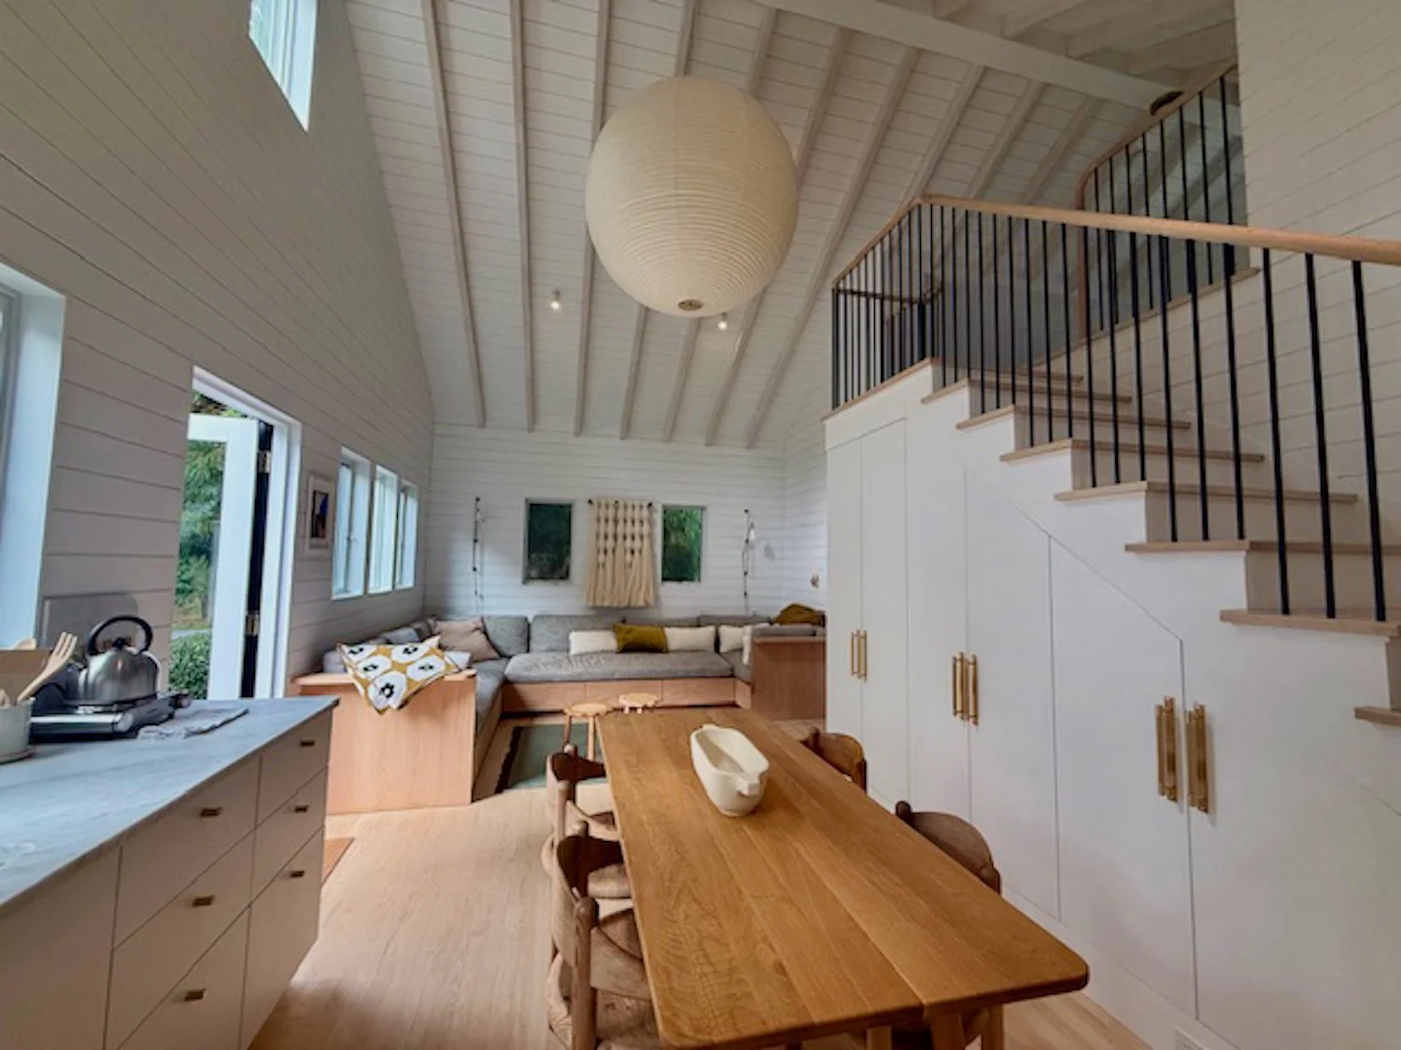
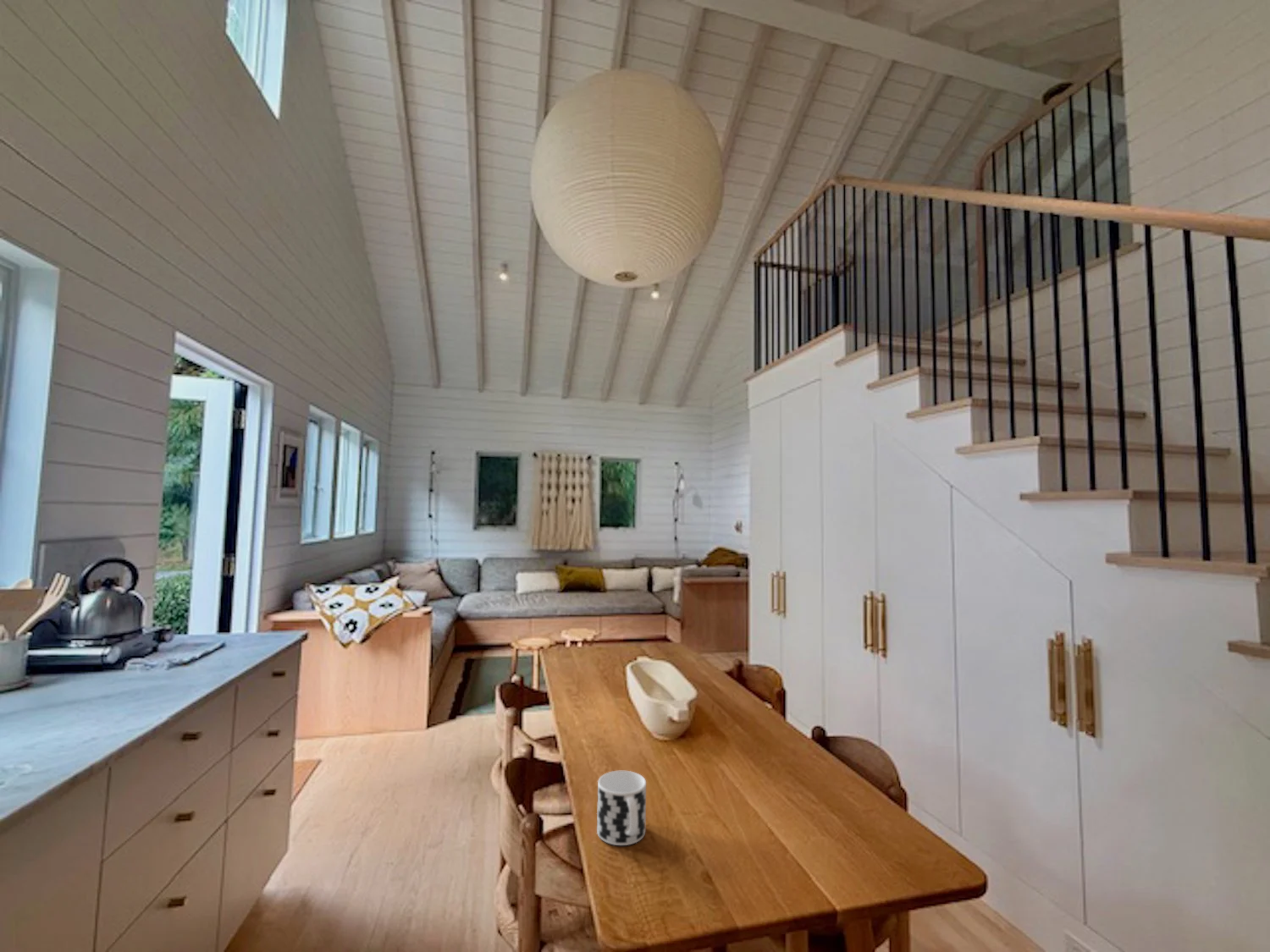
+ cup (624, 811)
